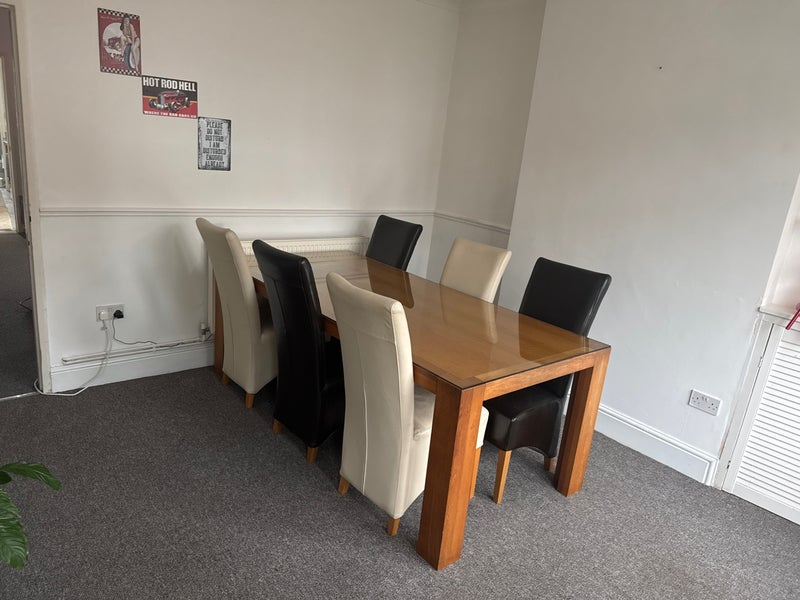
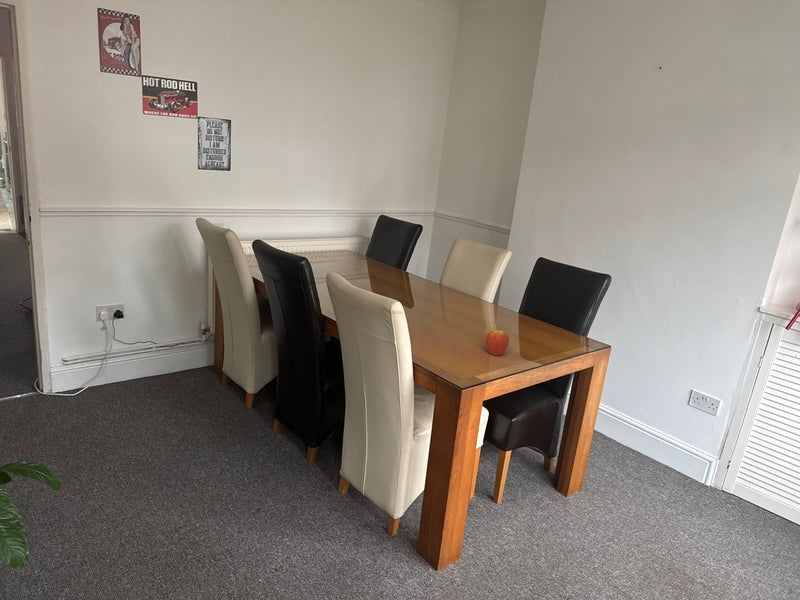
+ fruit (497, 341)
